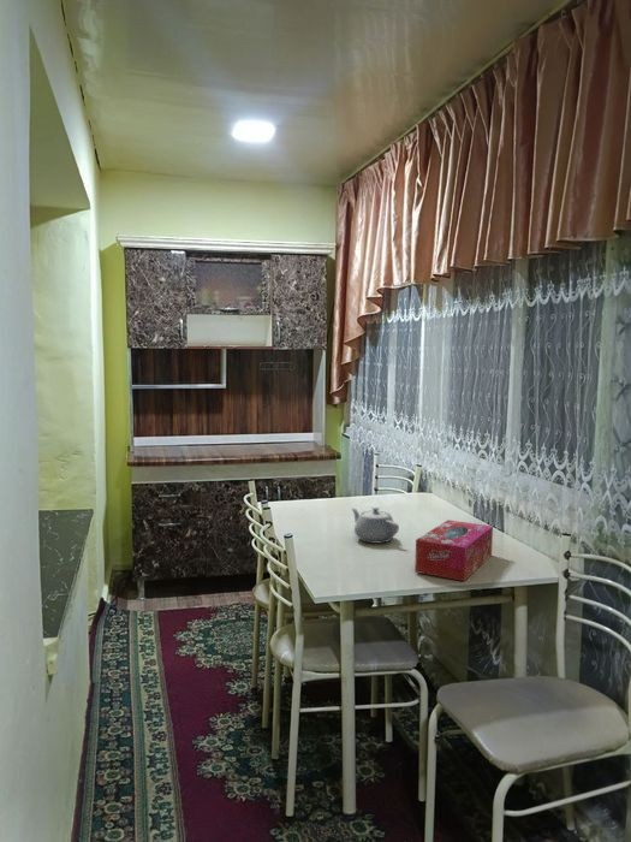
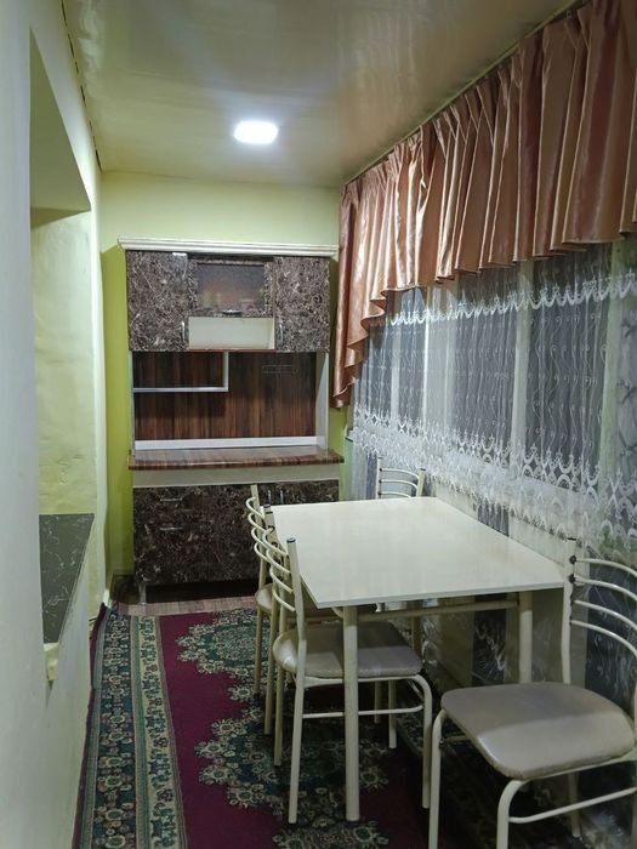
- teapot (373, 523)
- tissue box (454, 547)
